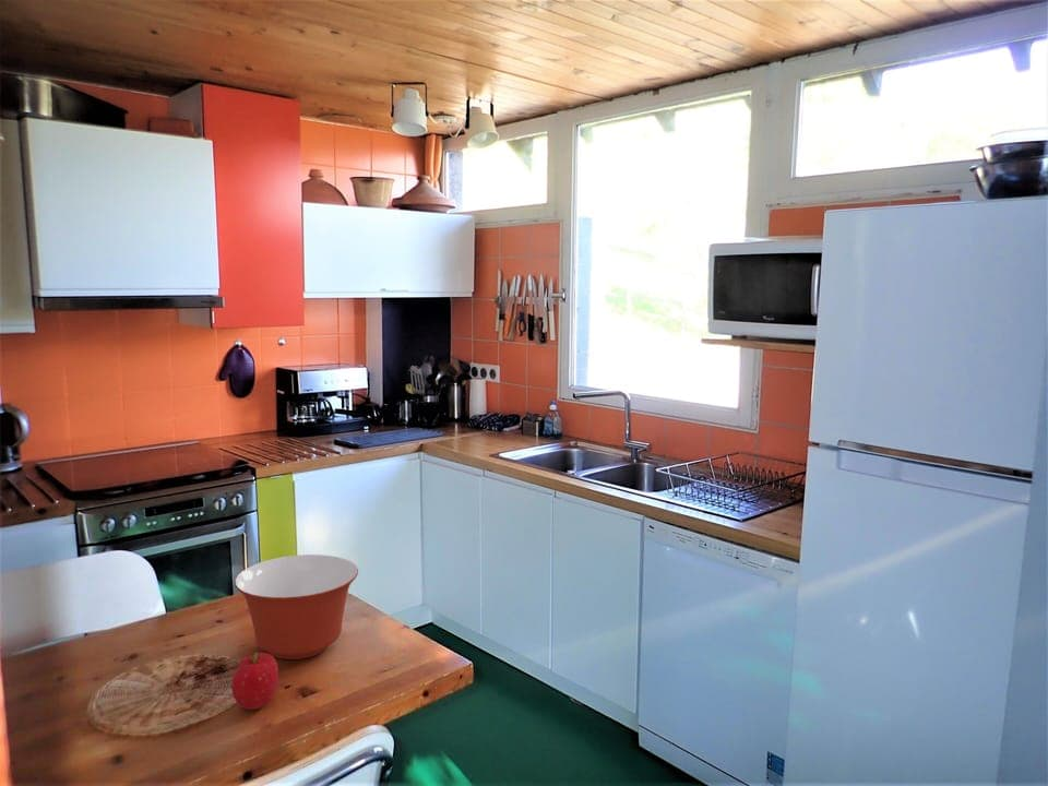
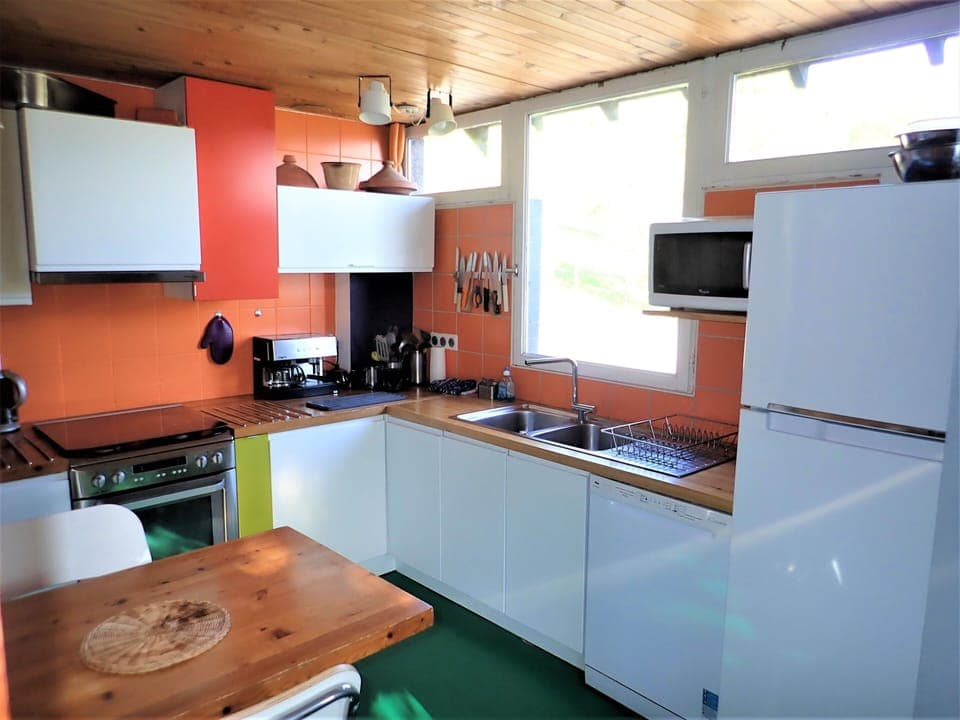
- mixing bowl (298, 609)
- fruit (254, 679)
